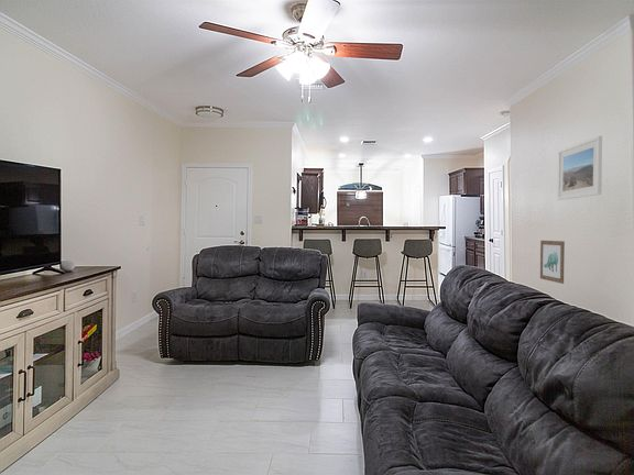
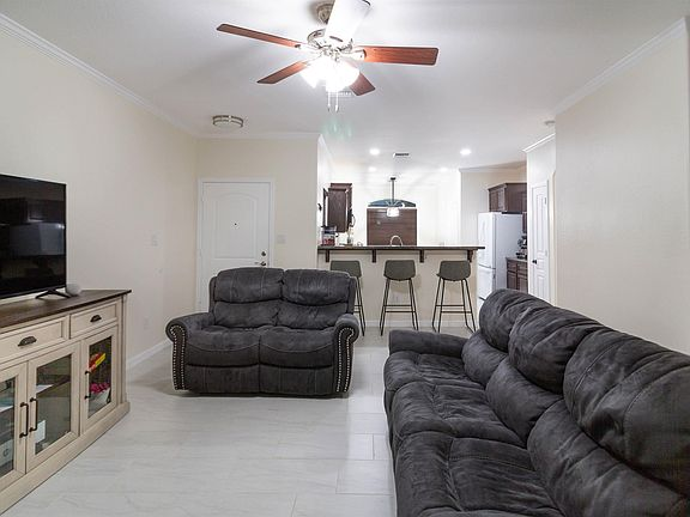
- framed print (578, 170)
- wall art (551, 261)
